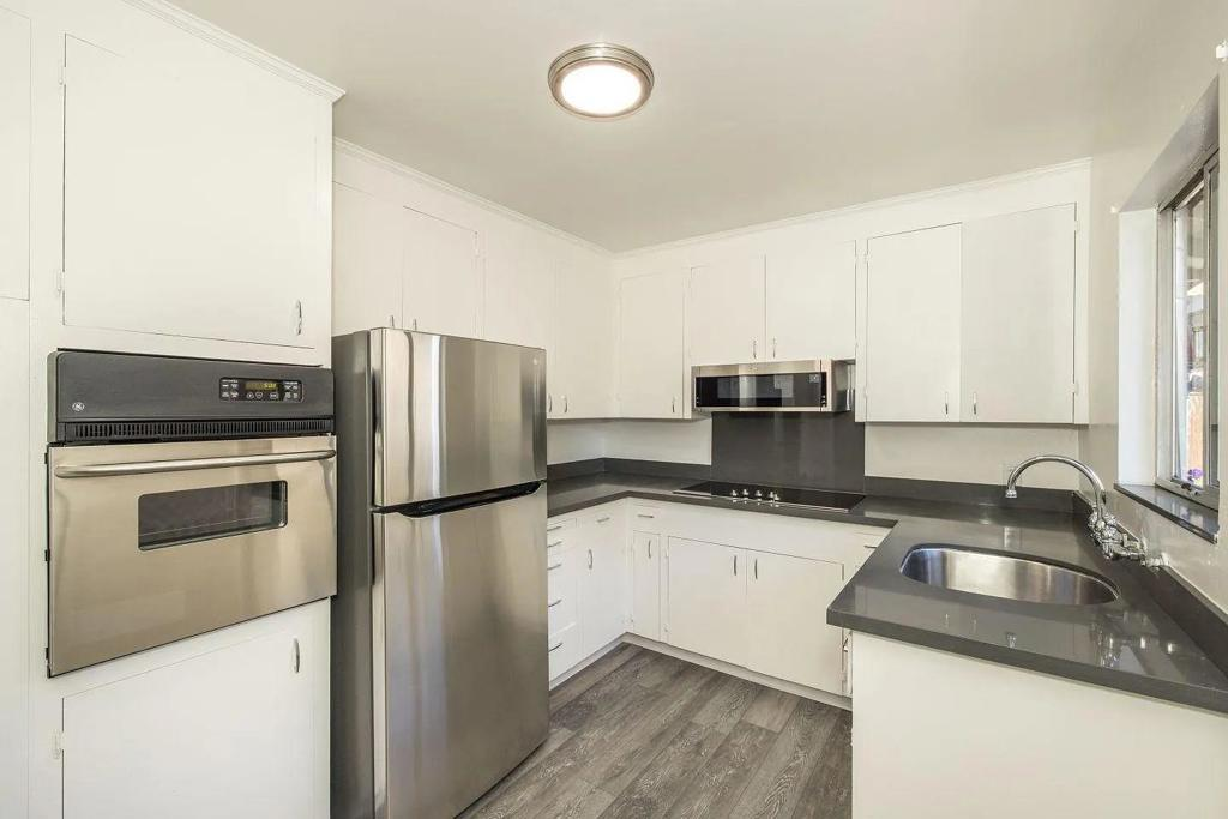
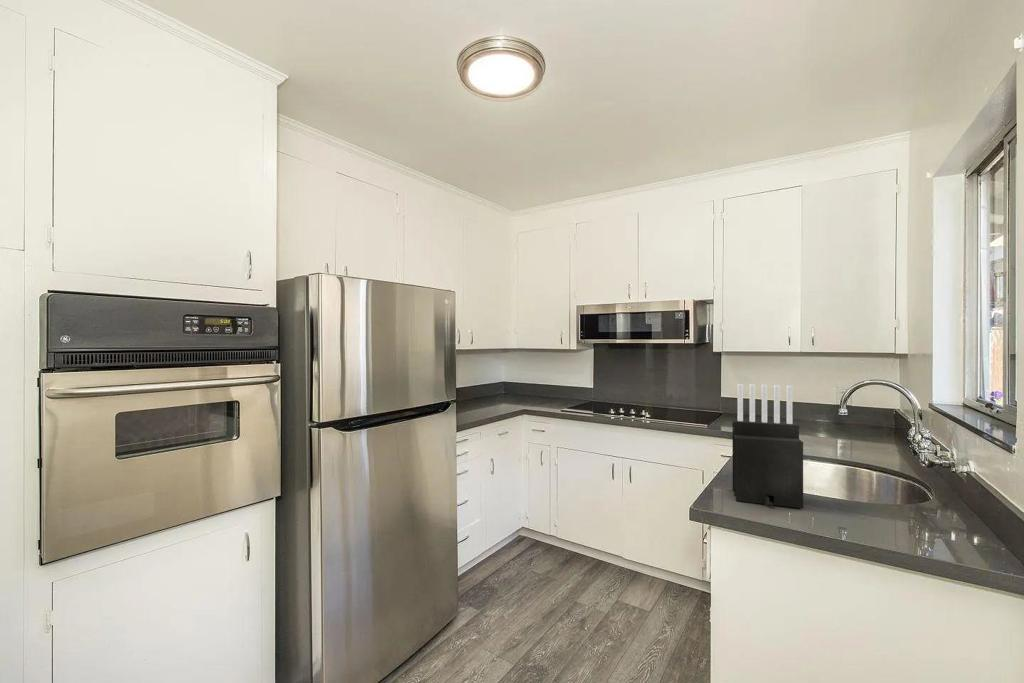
+ knife block (766, 443)
